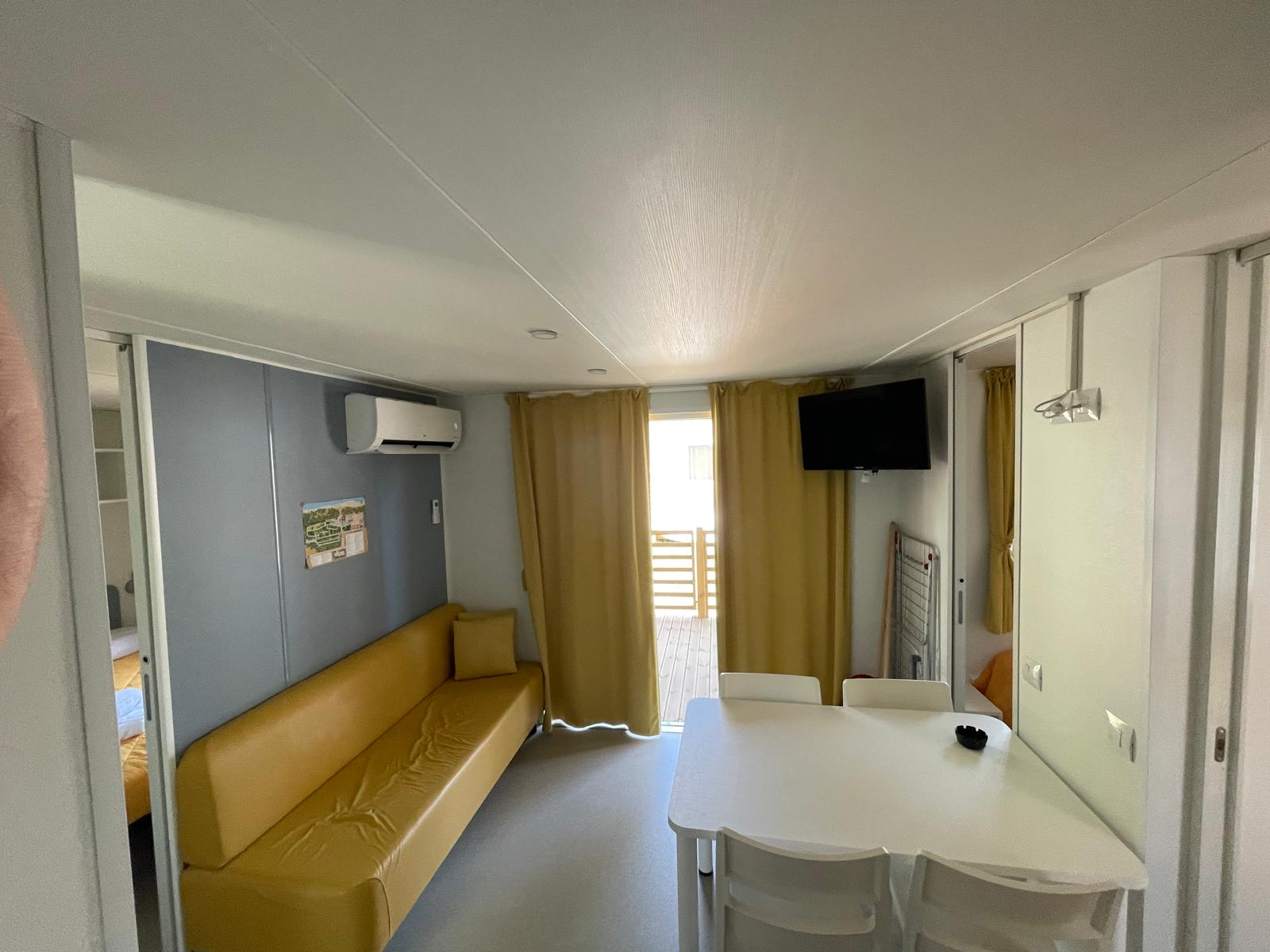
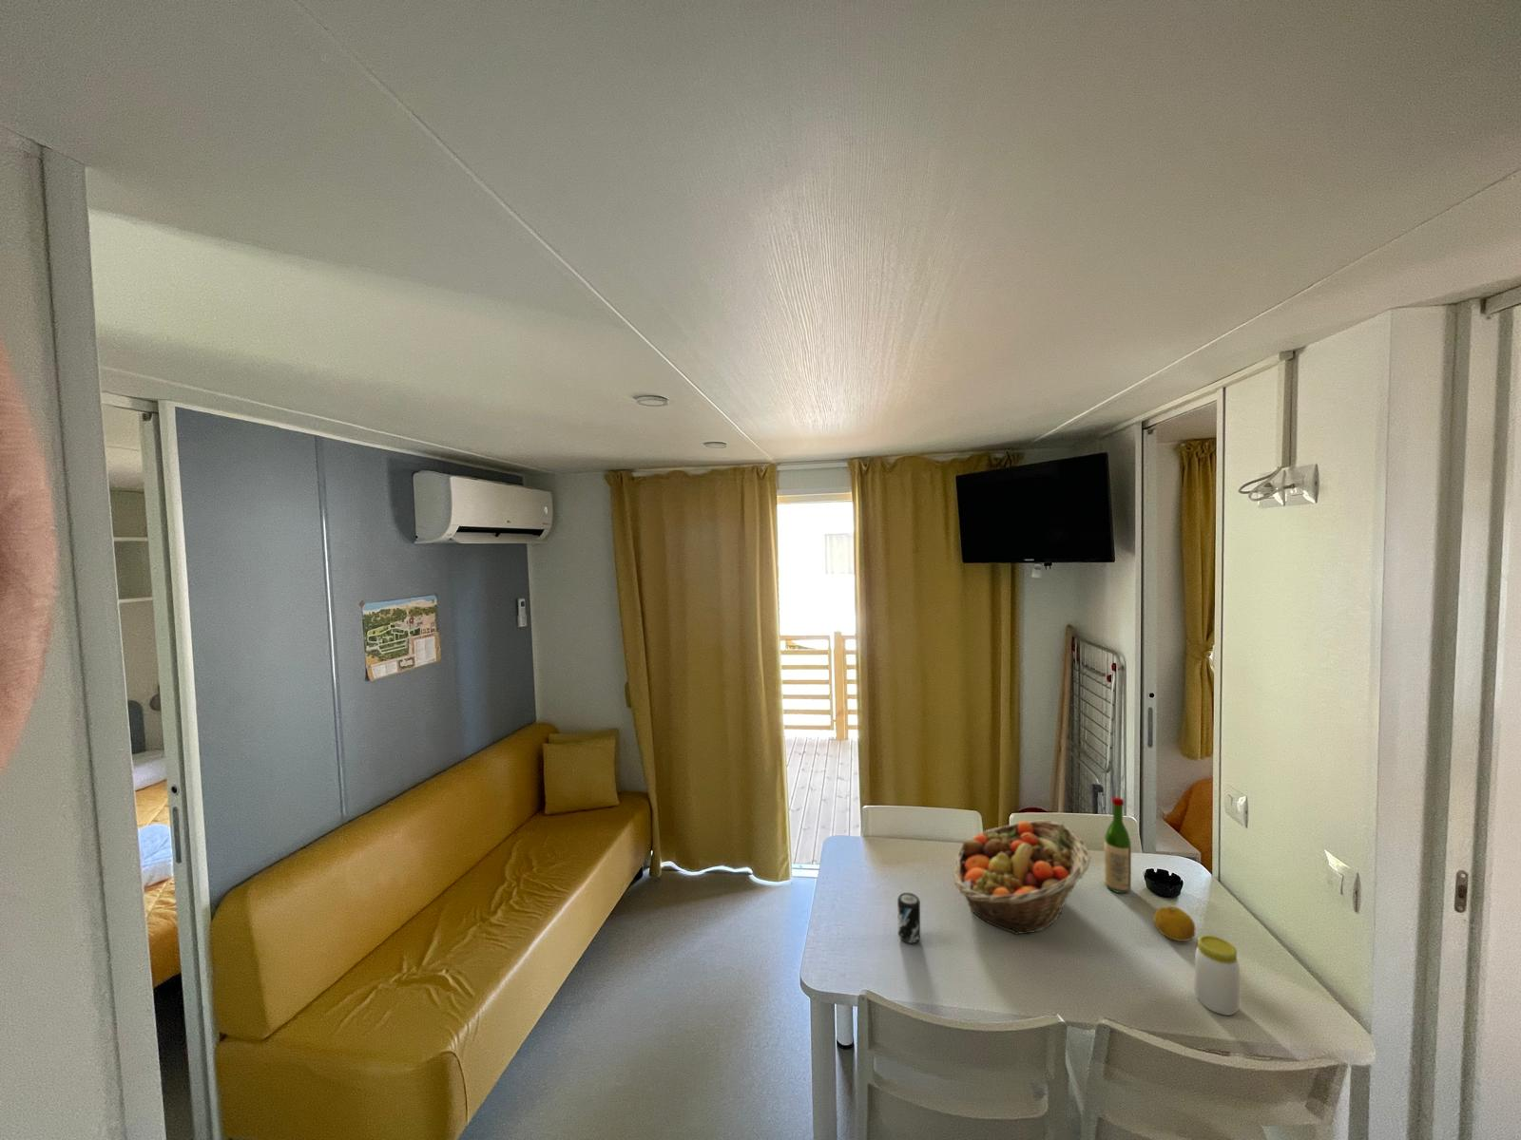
+ wine bottle (1117, 843)
+ beverage can (909, 917)
+ fruit (1174, 922)
+ fruit basket (1018, 869)
+ jar (1216, 974)
